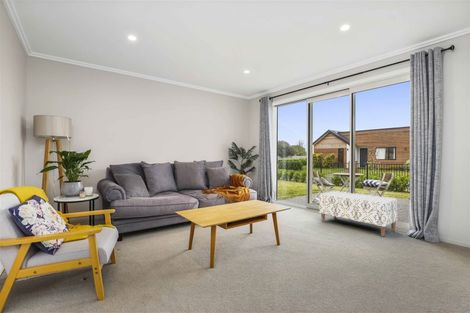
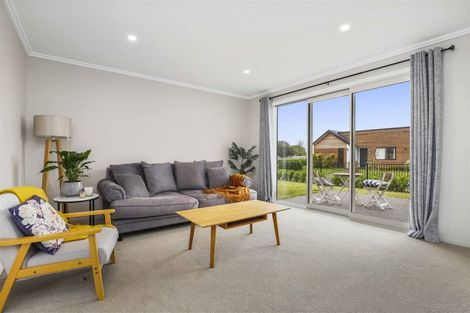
- bench (355, 211)
